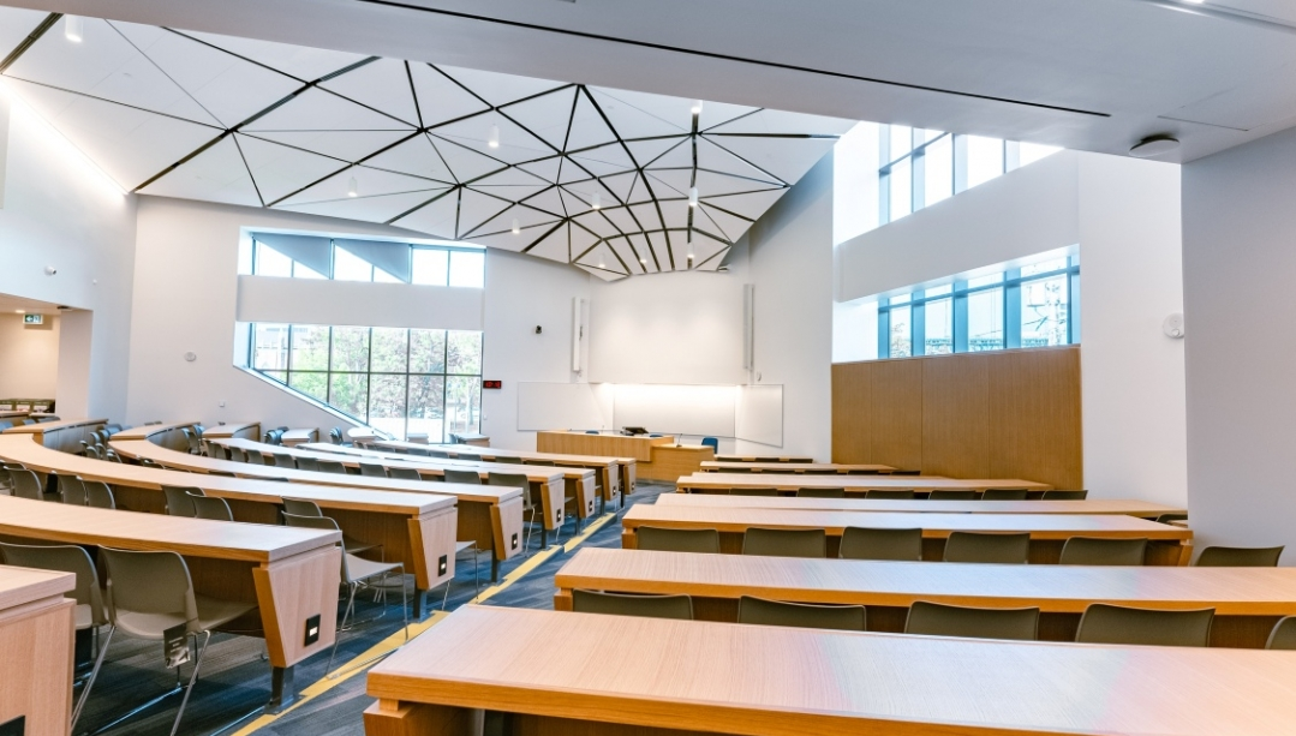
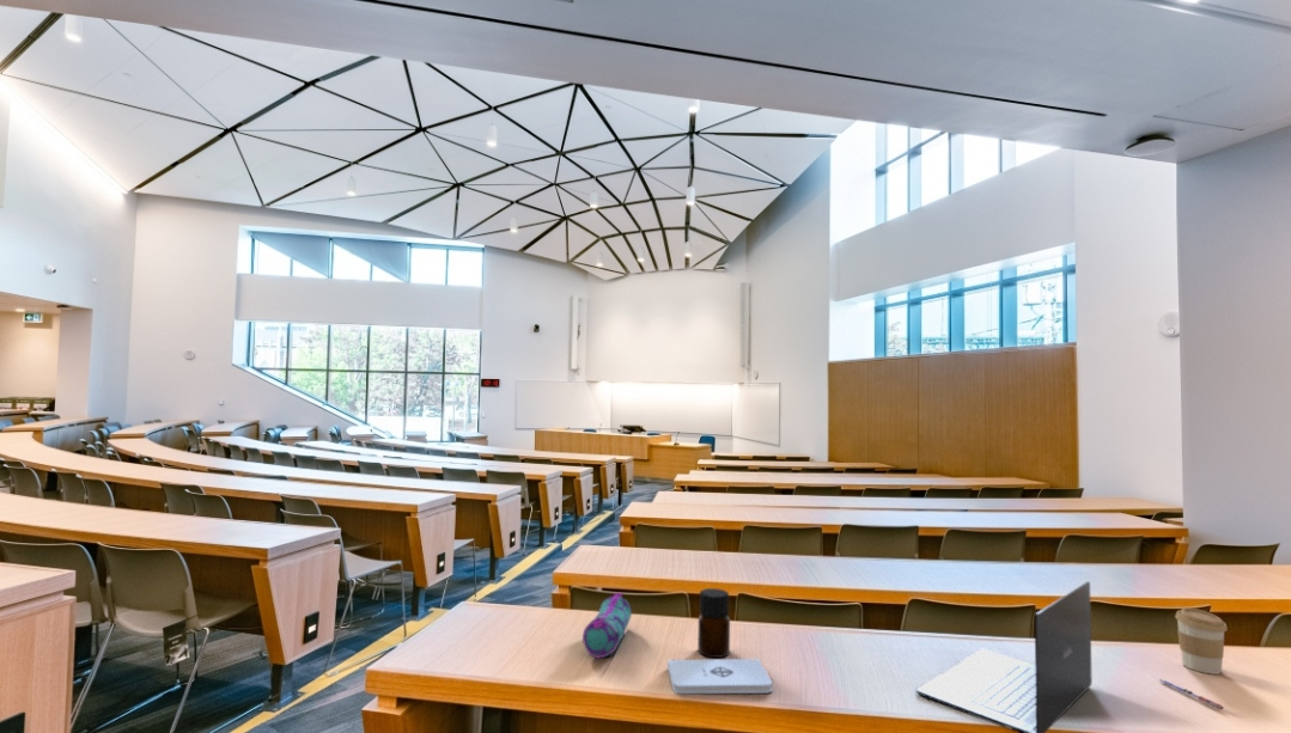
+ bottle (713, 622)
+ pen (1189, 692)
+ pencil case (608, 623)
+ notepad (718, 676)
+ coffee cup (1200, 640)
+ laptop (998, 653)
